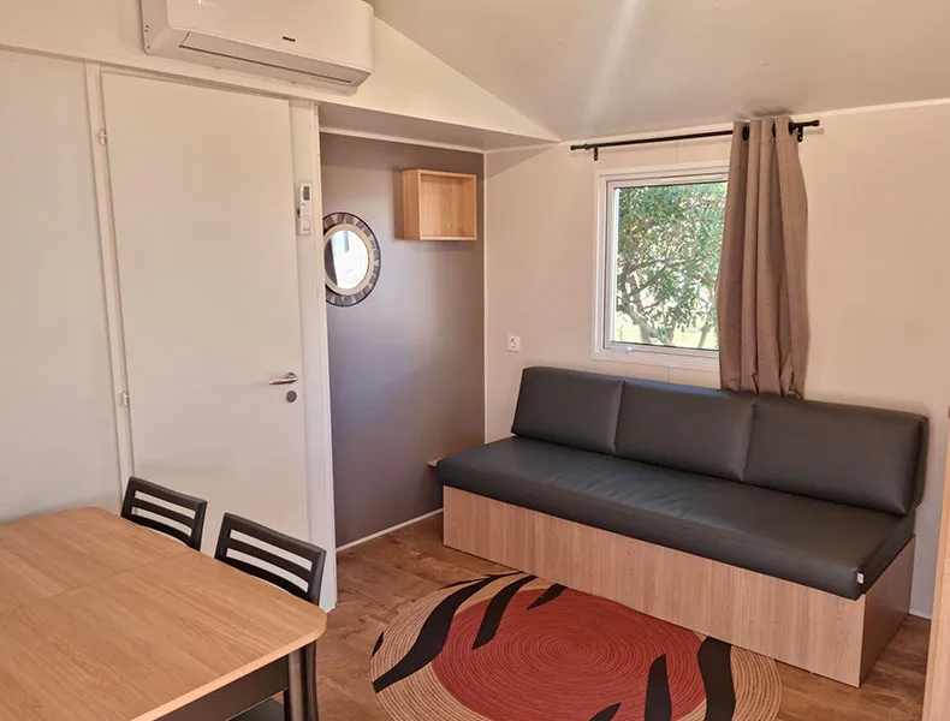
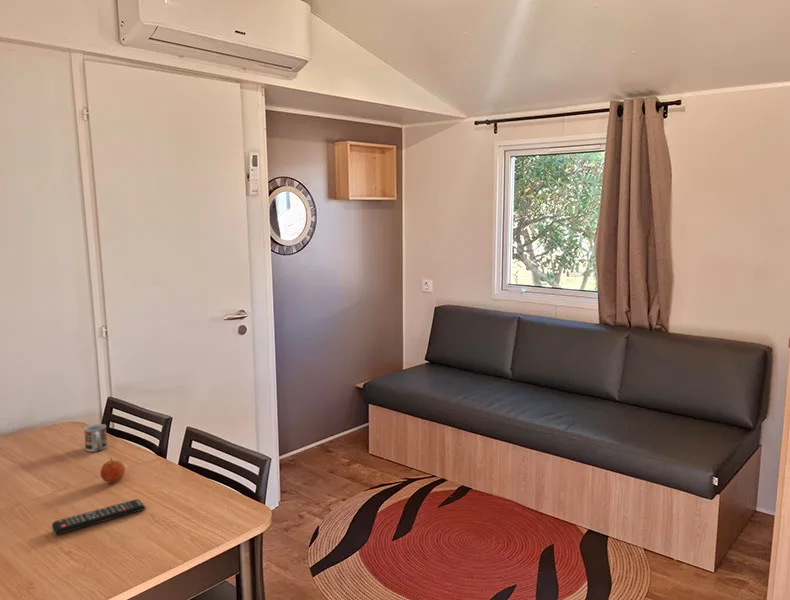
+ cup (96, 438)
+ fruit (112, 470)
+ remote control (100, 516)
